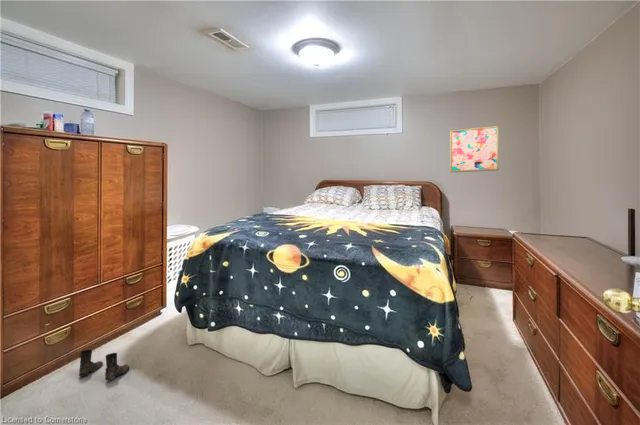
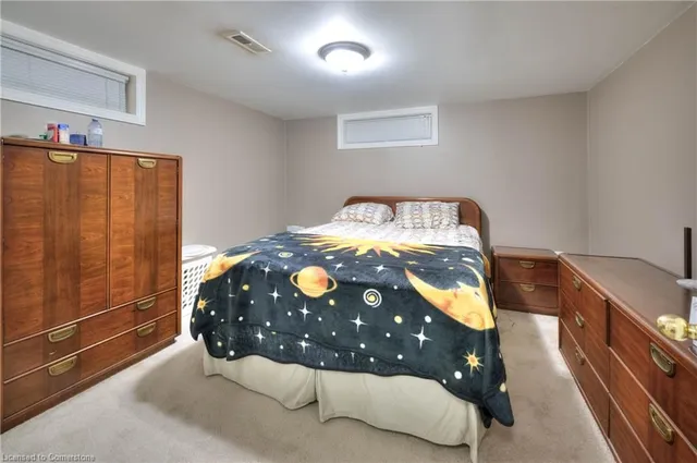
- wall art (473, 149)
- boots (106, 361)
